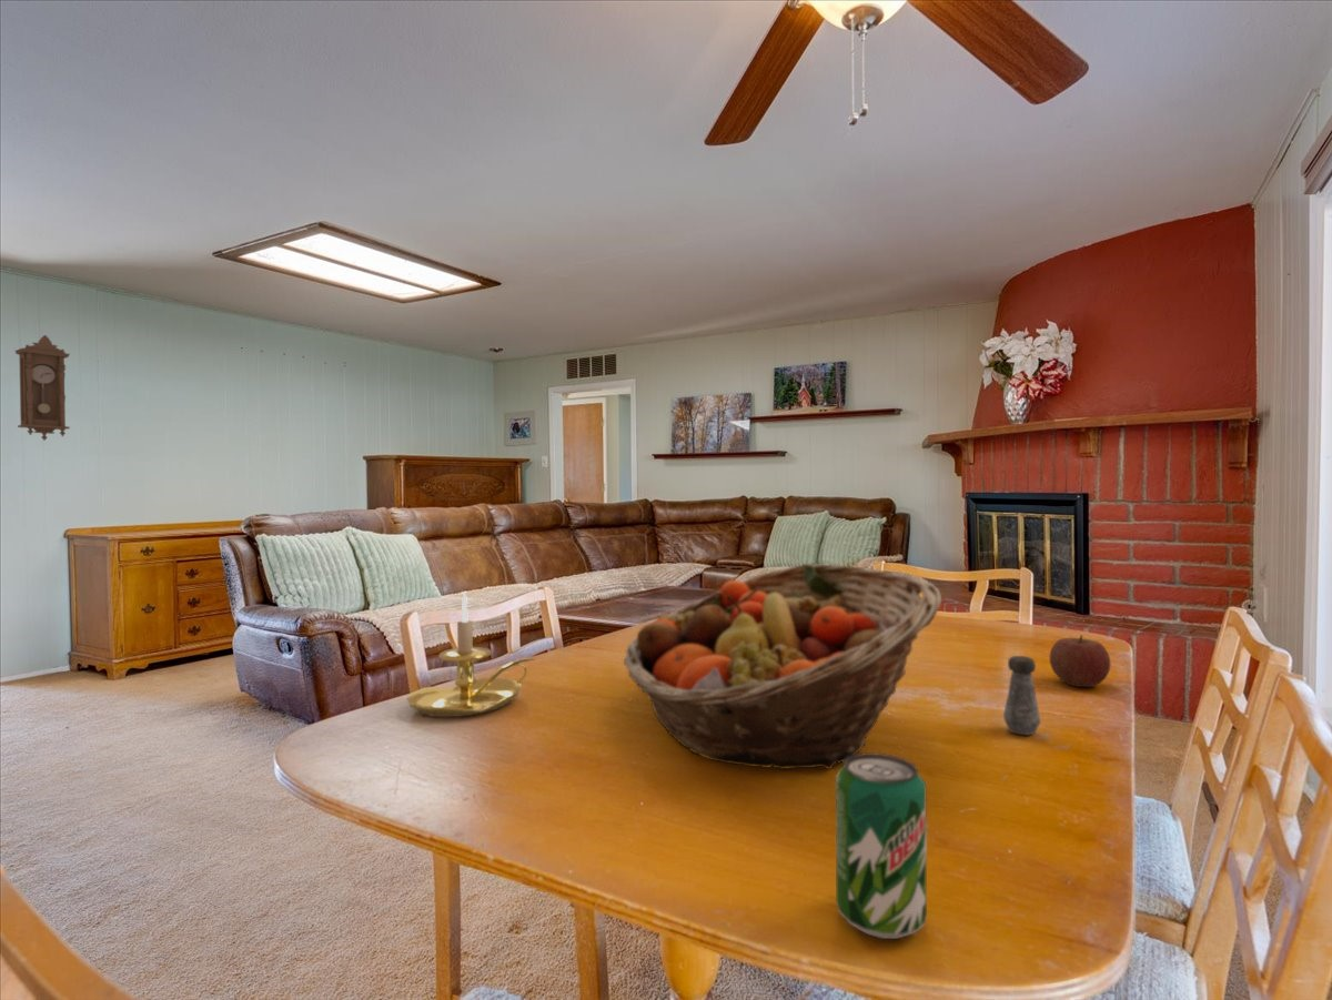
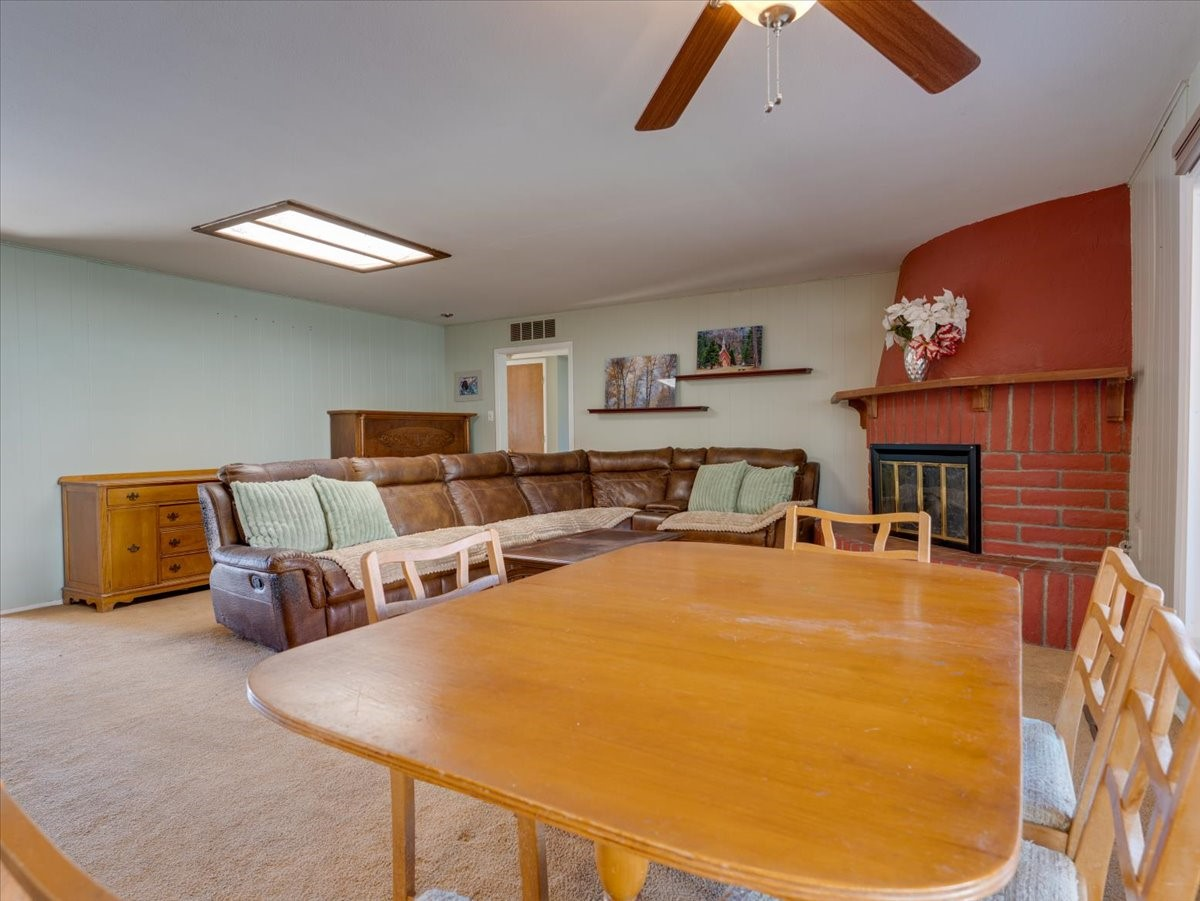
- fruit basket (771, 647)
- pendulum clock (43, 388)
- salt shaker (1021, 694)
- beverage can (880, 842)
- candle holder (473, 647)
- apple (1079, 659)
